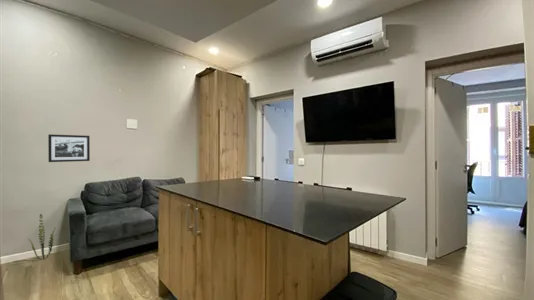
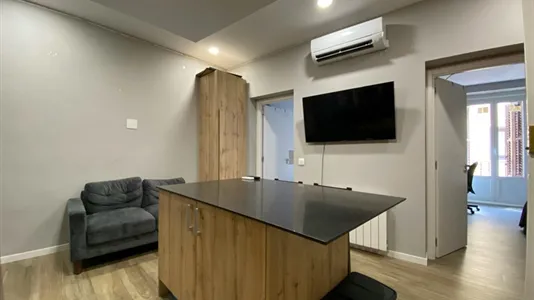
- decorative plant (42, 236)
- picture frame (69, 148)
